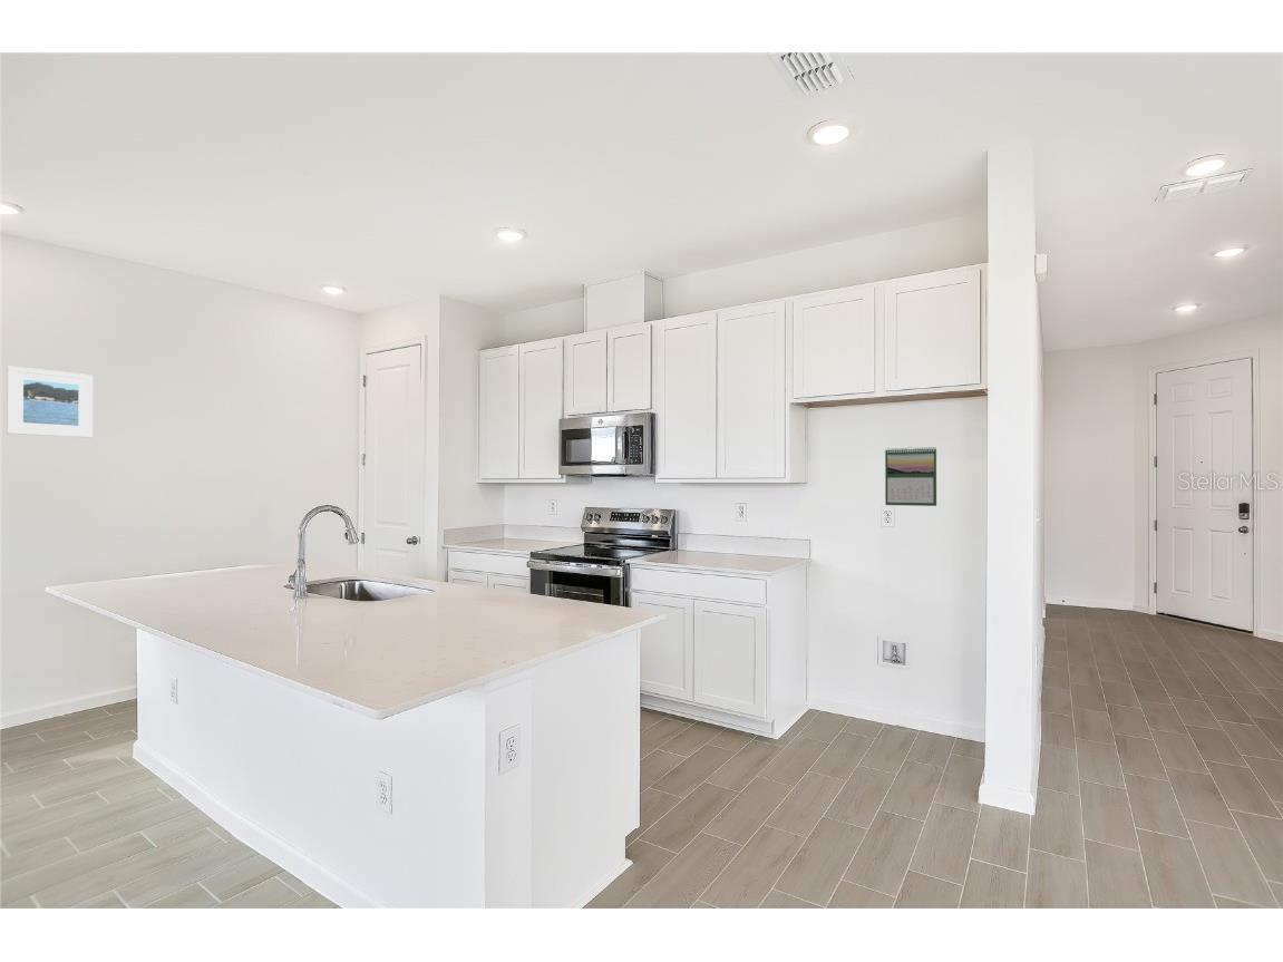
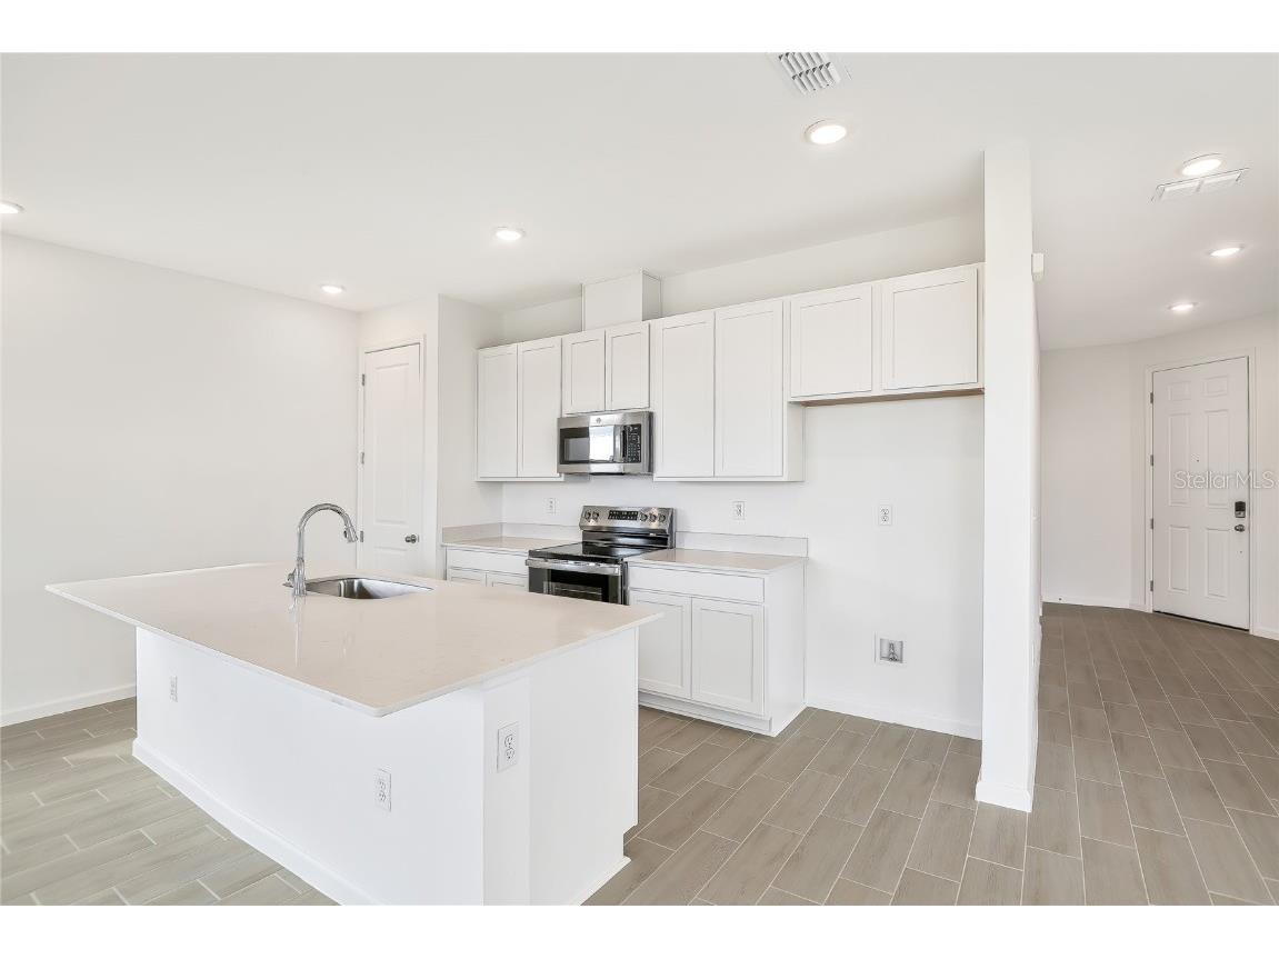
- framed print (51, 402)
- calendar (910, 476)
